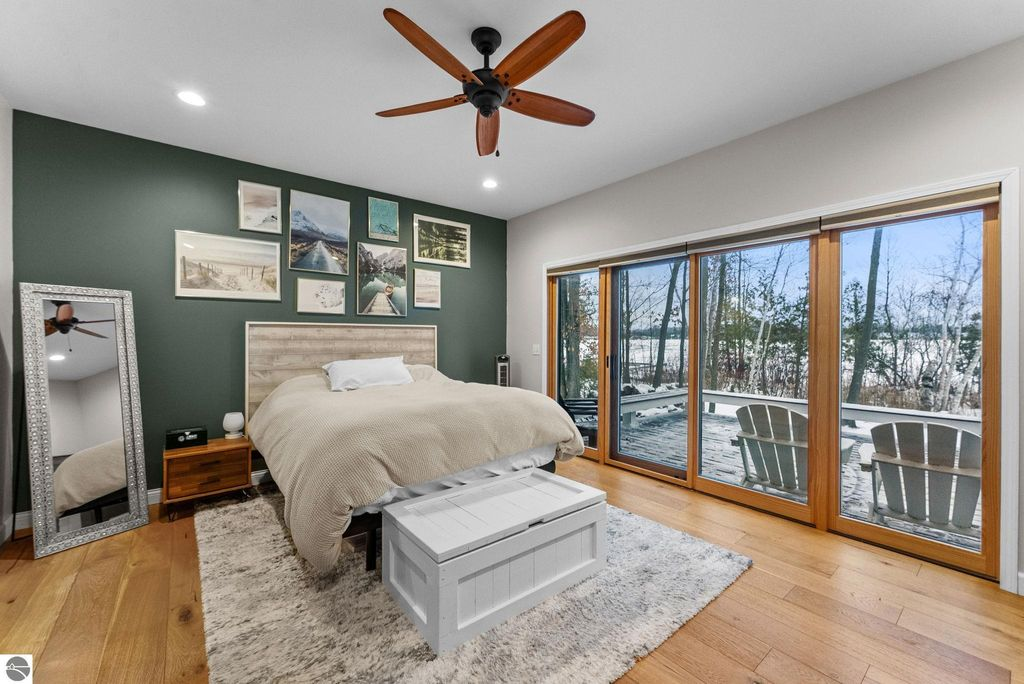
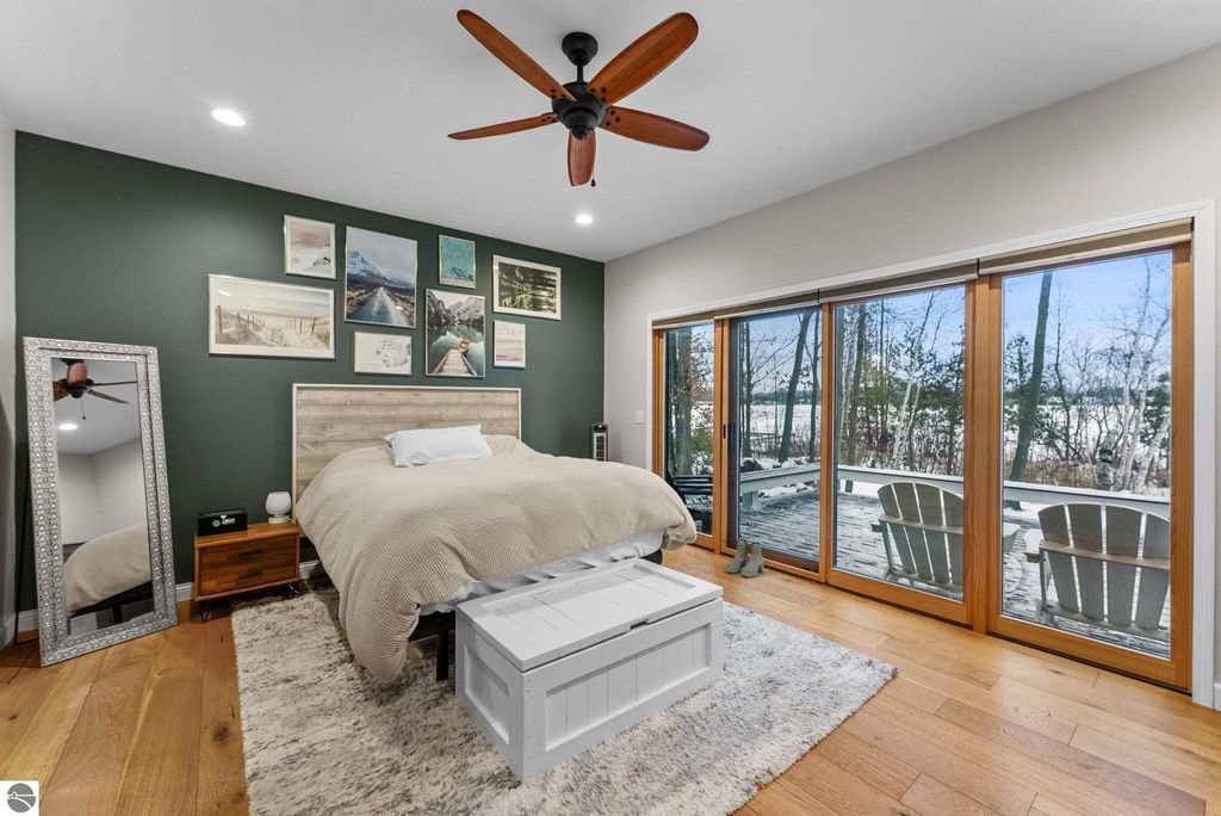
+ boots (745, 557)
